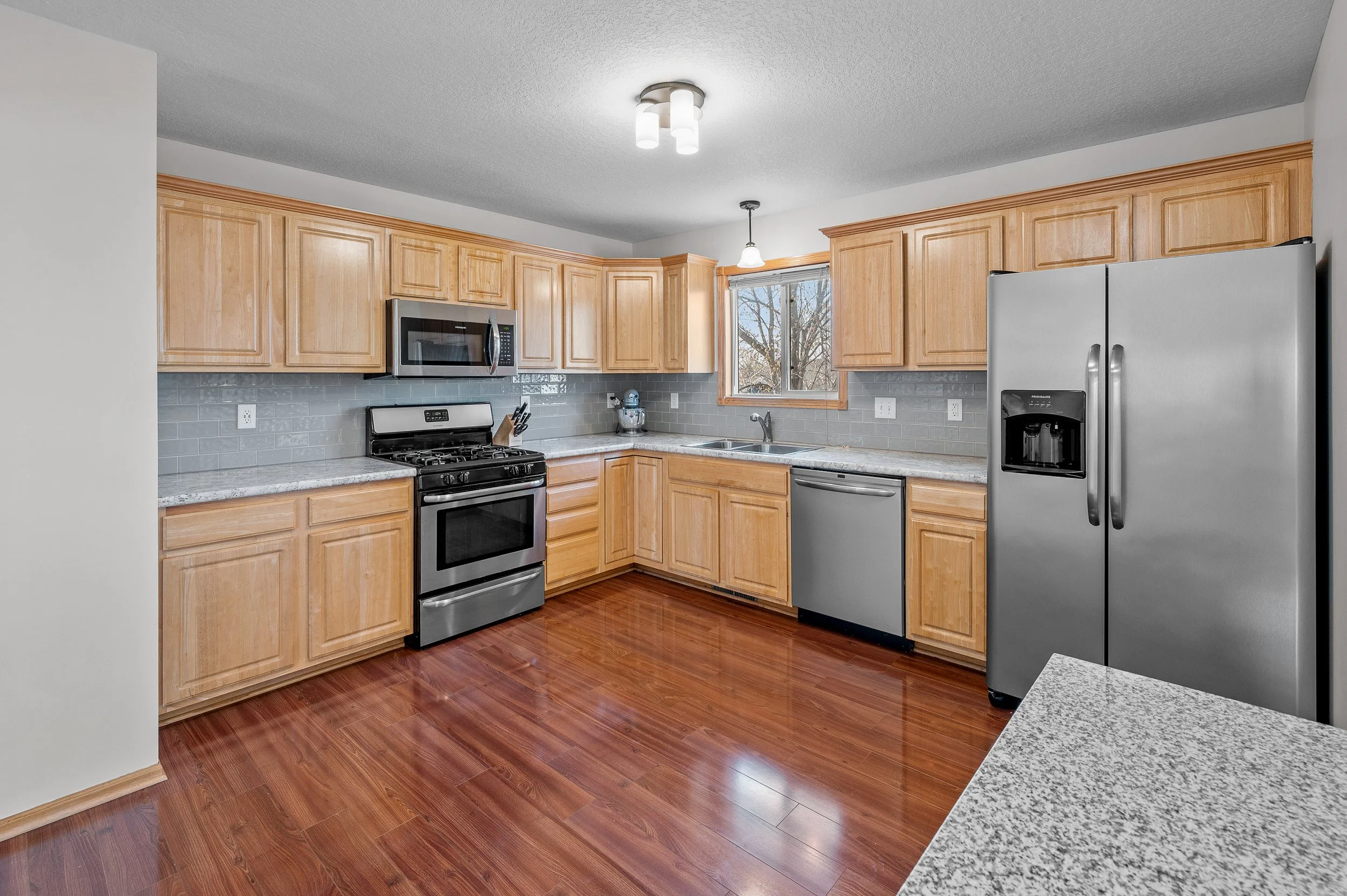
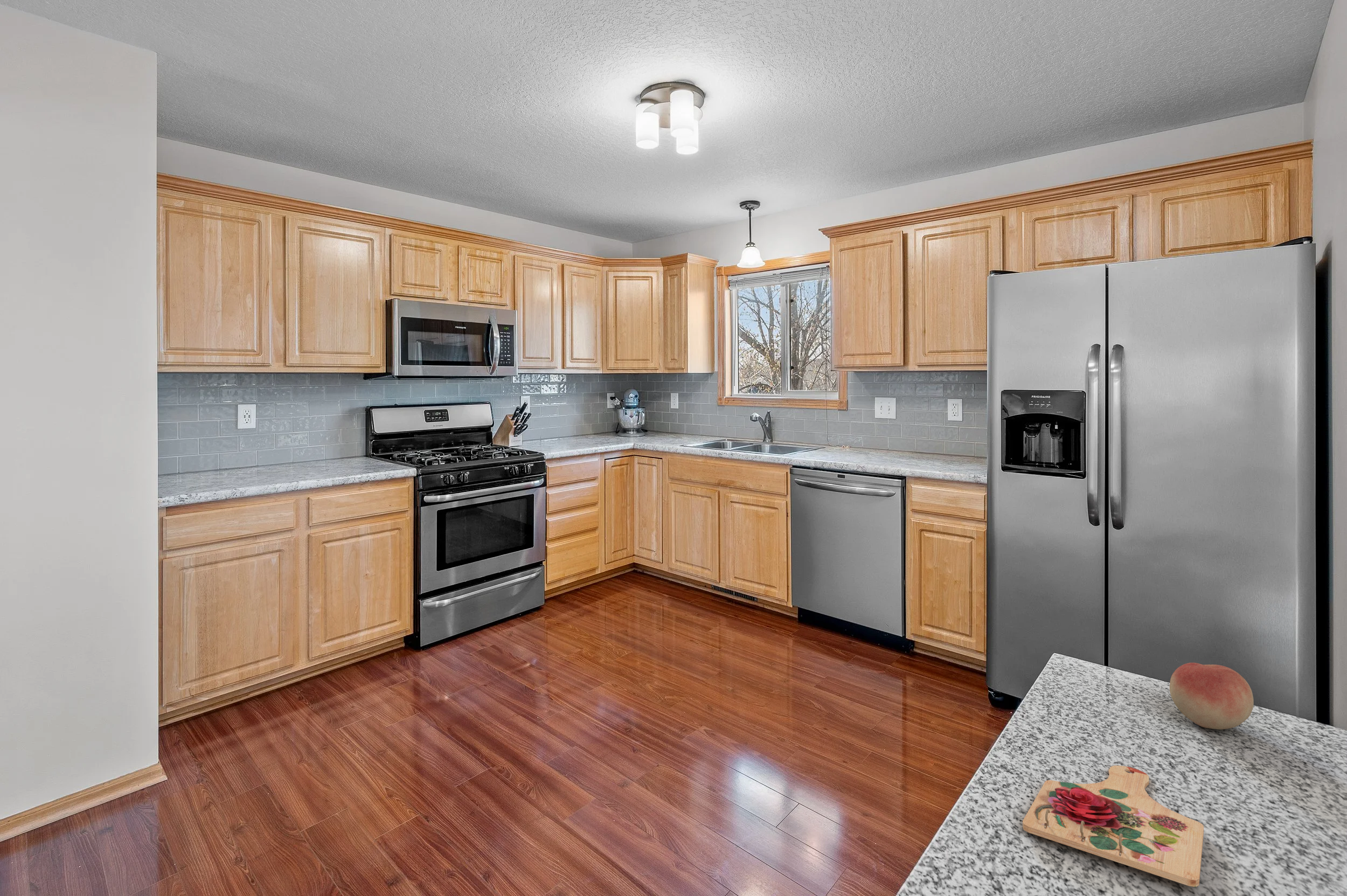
+ fruit (1210, 694)
+ cutting board (1119, 798)
